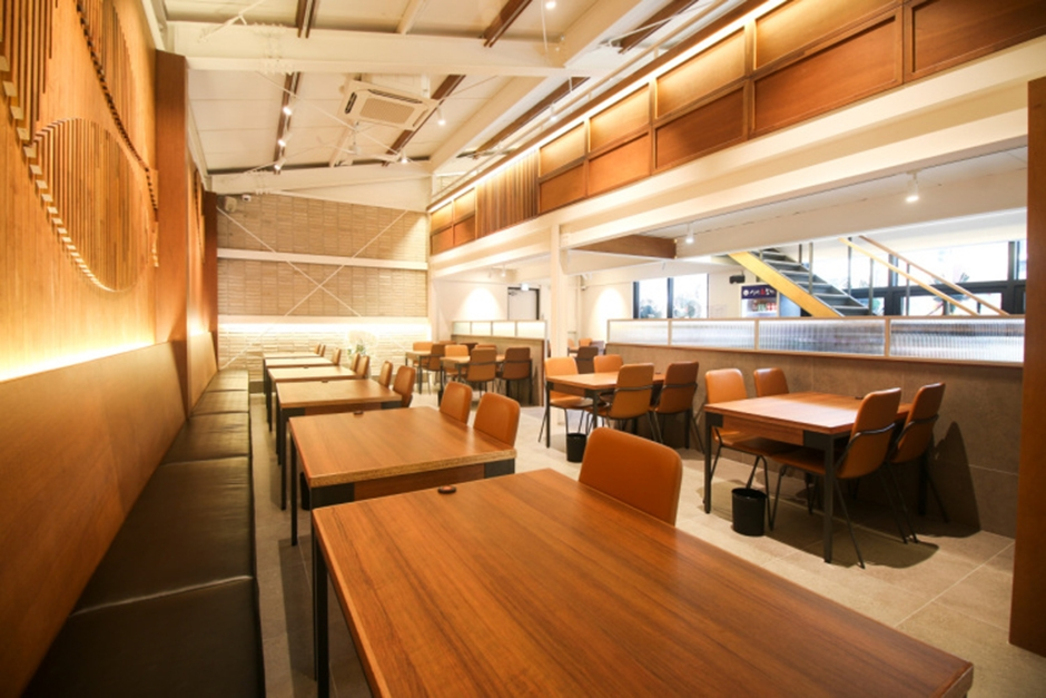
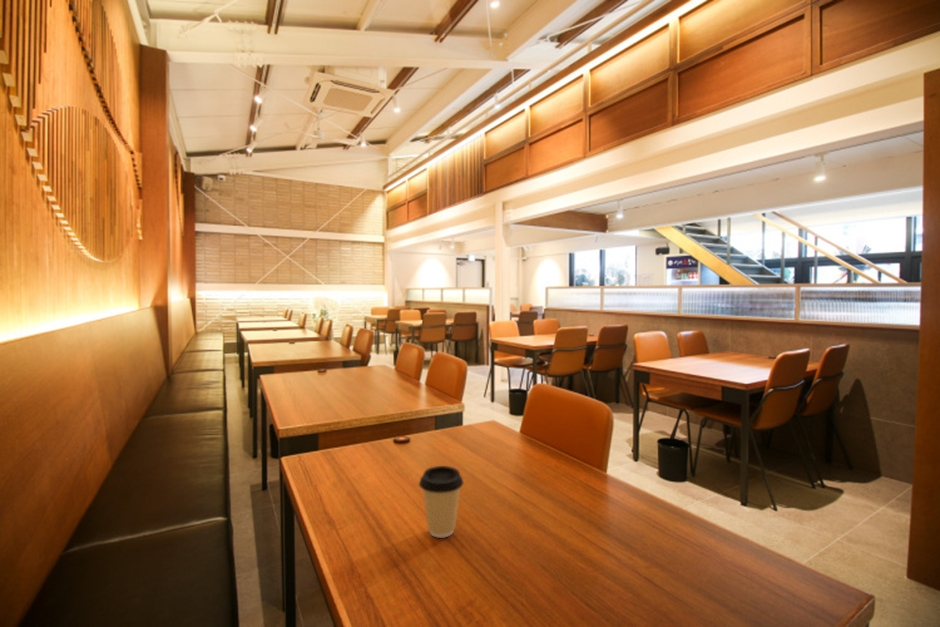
+ coffee cup (441, 502)
